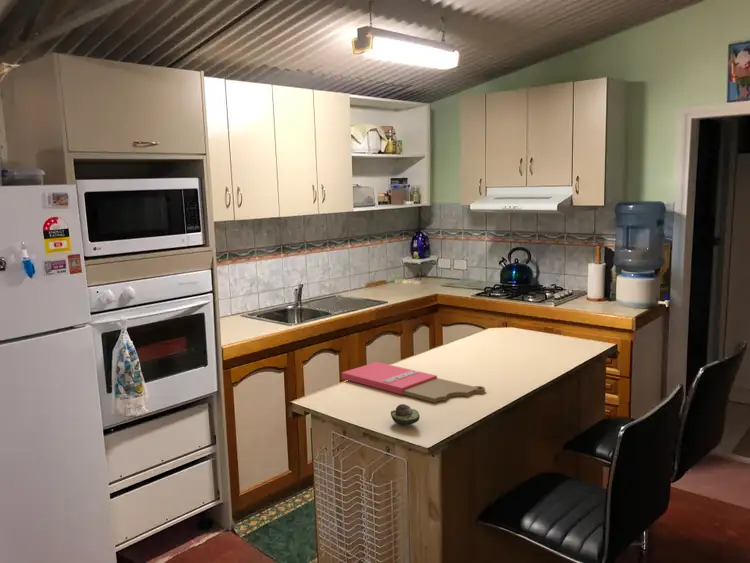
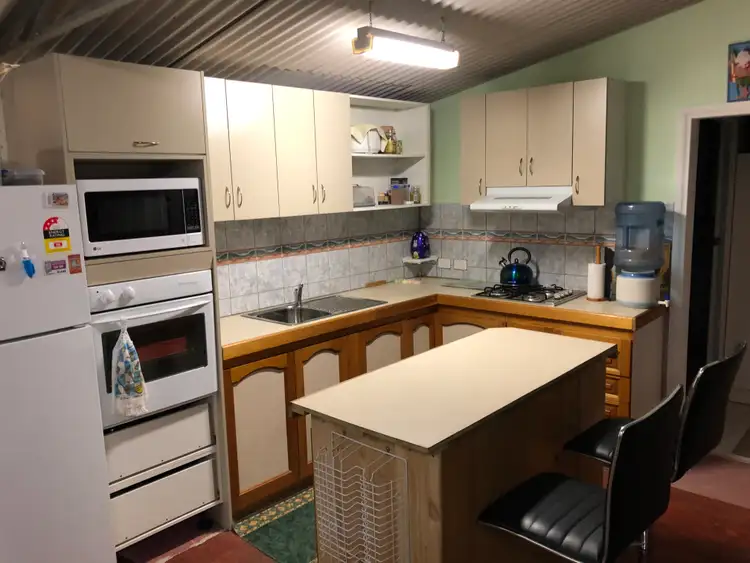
- cutting board (411, 381)
- fruit (406, 415)
